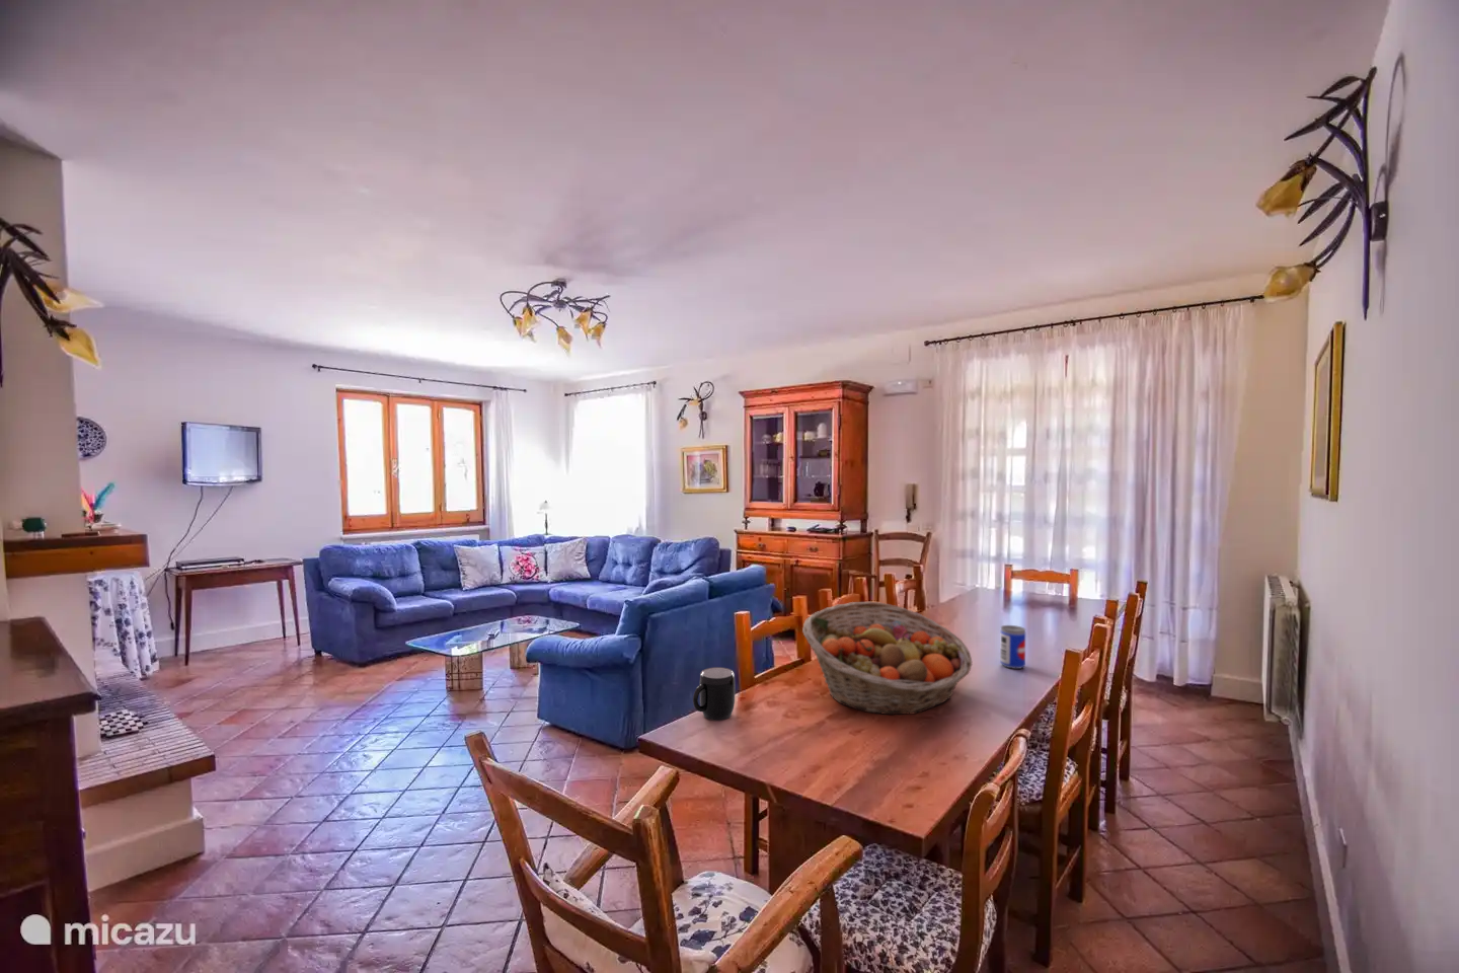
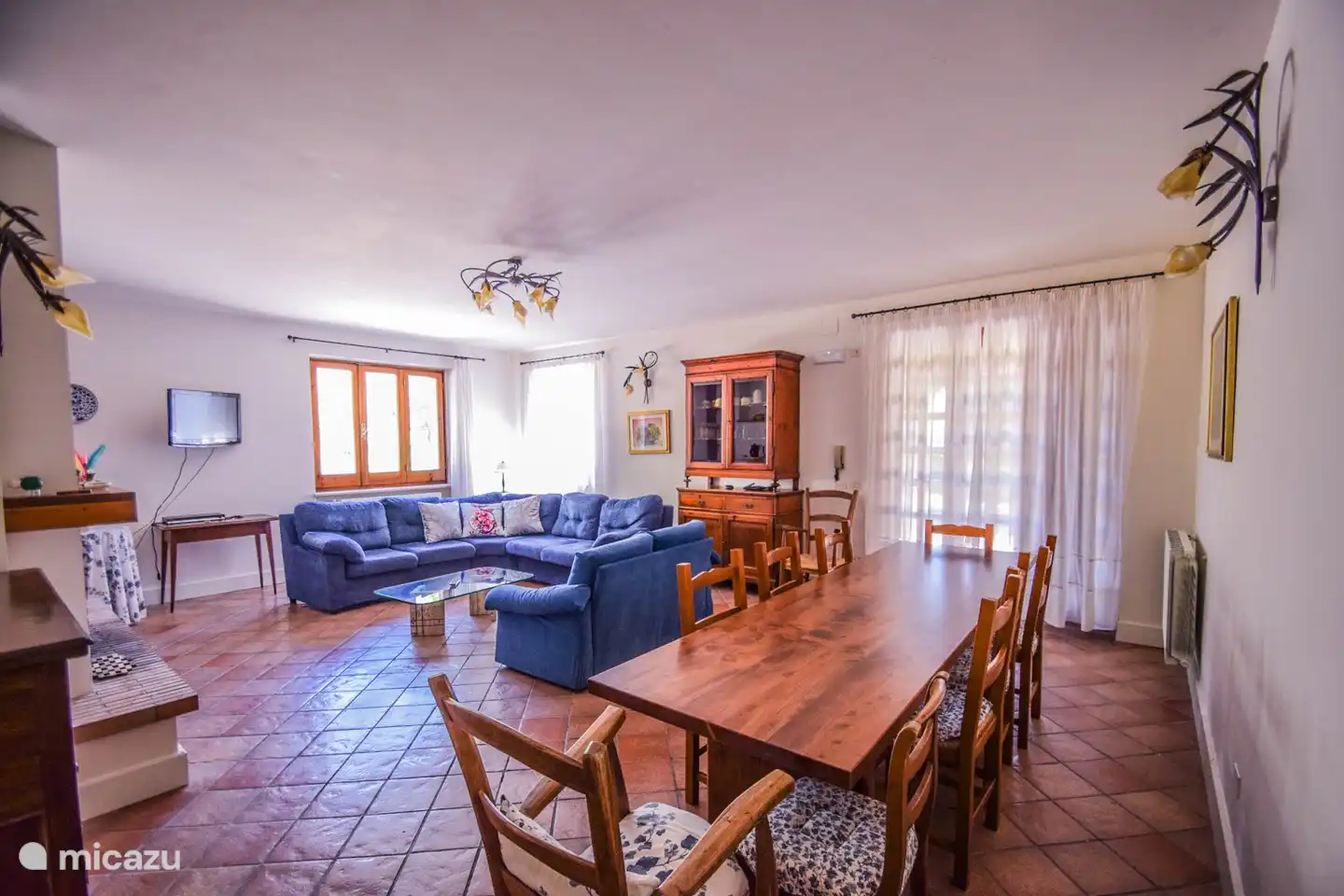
- mug (712, 694)
- beer can (1012, 646)
- fruit basket (886, 654)
